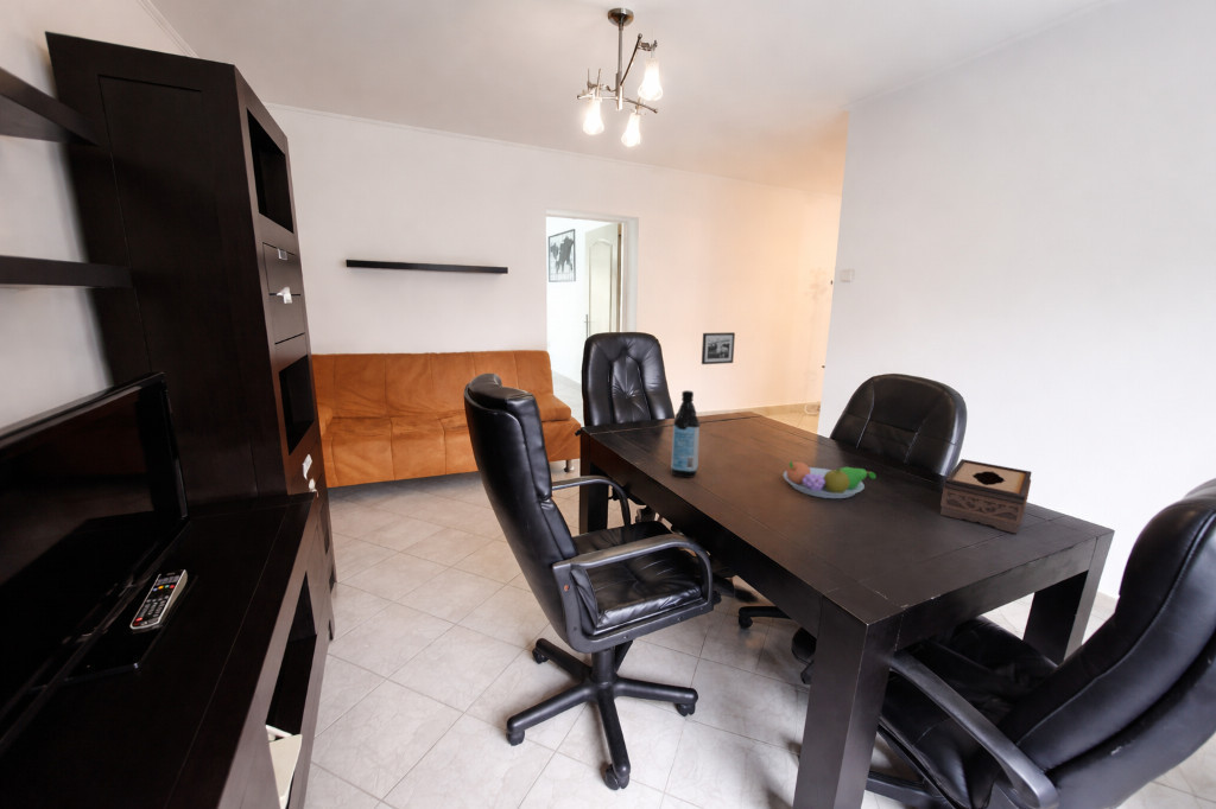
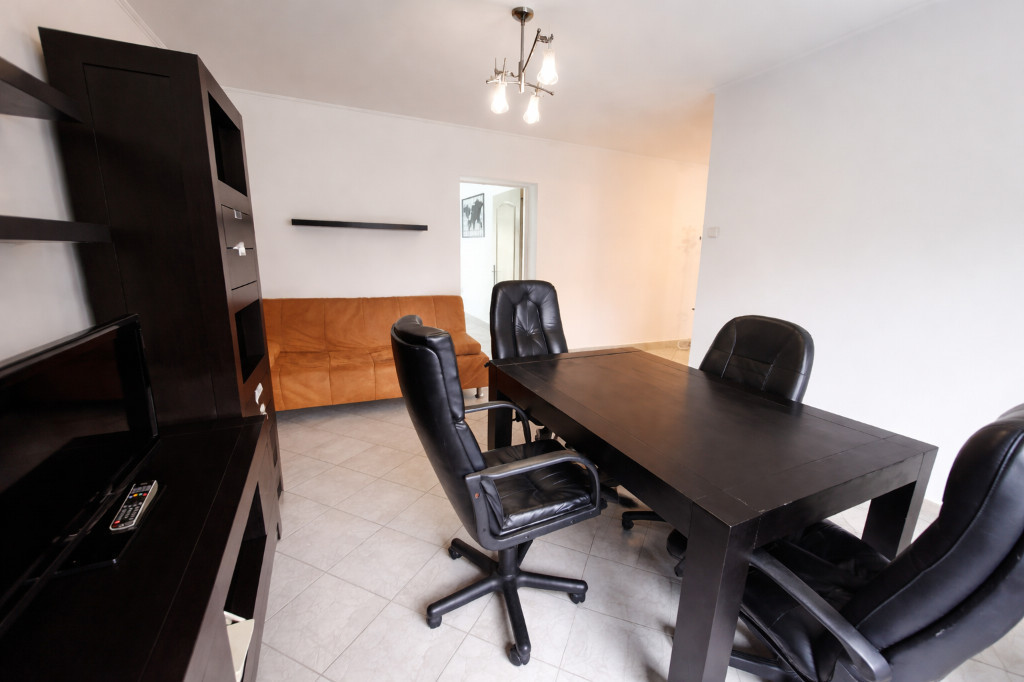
- picture frame (717, 348)
- fruit bowl (825, 473)
- water bottle (685, 433)
- tissue box (987, 492)
